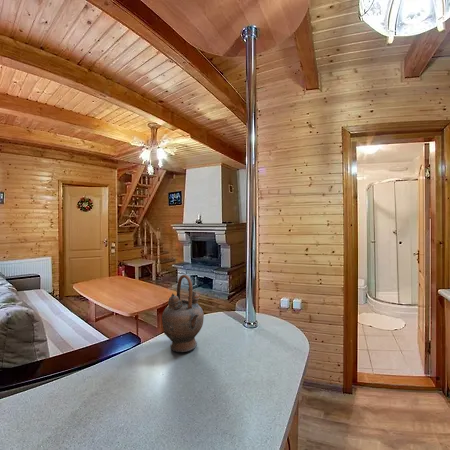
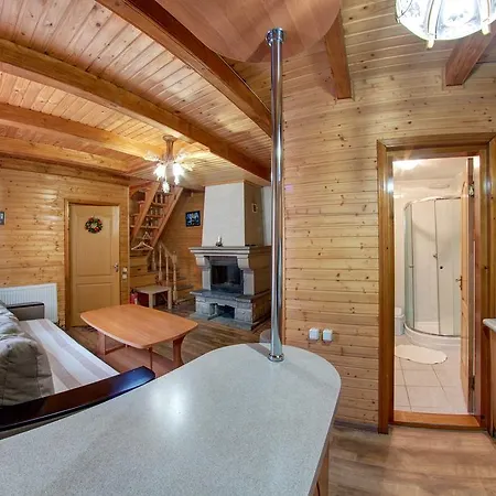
- teapot (185, 312)
